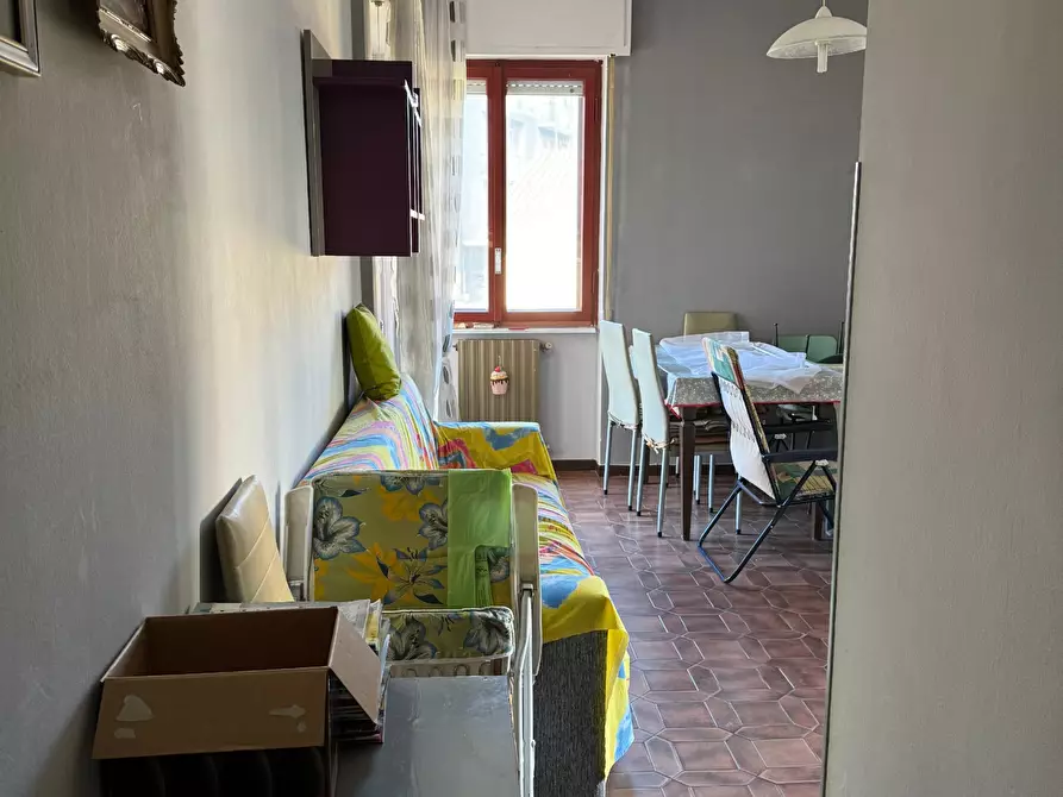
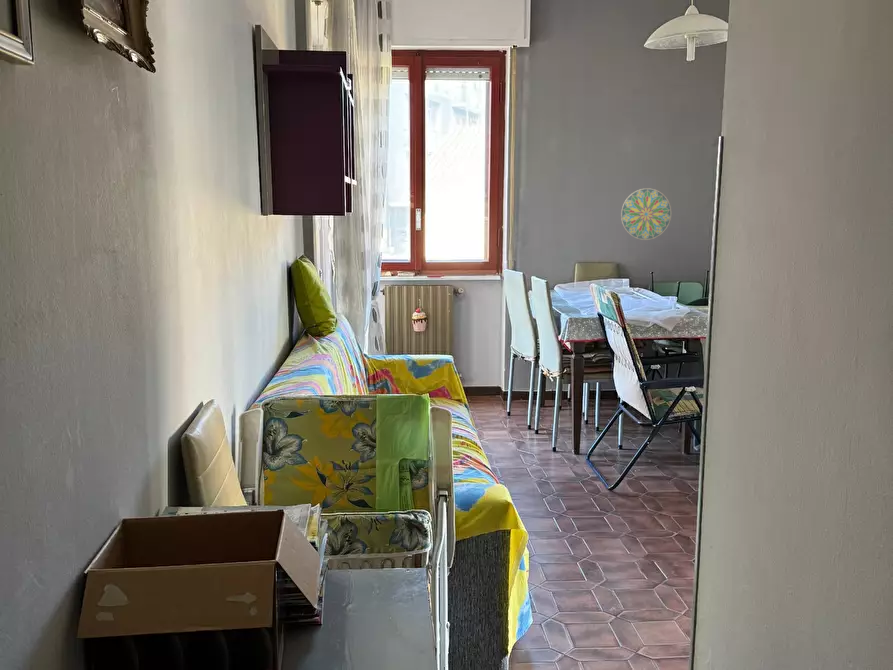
+ decorative plate (646, 214)
